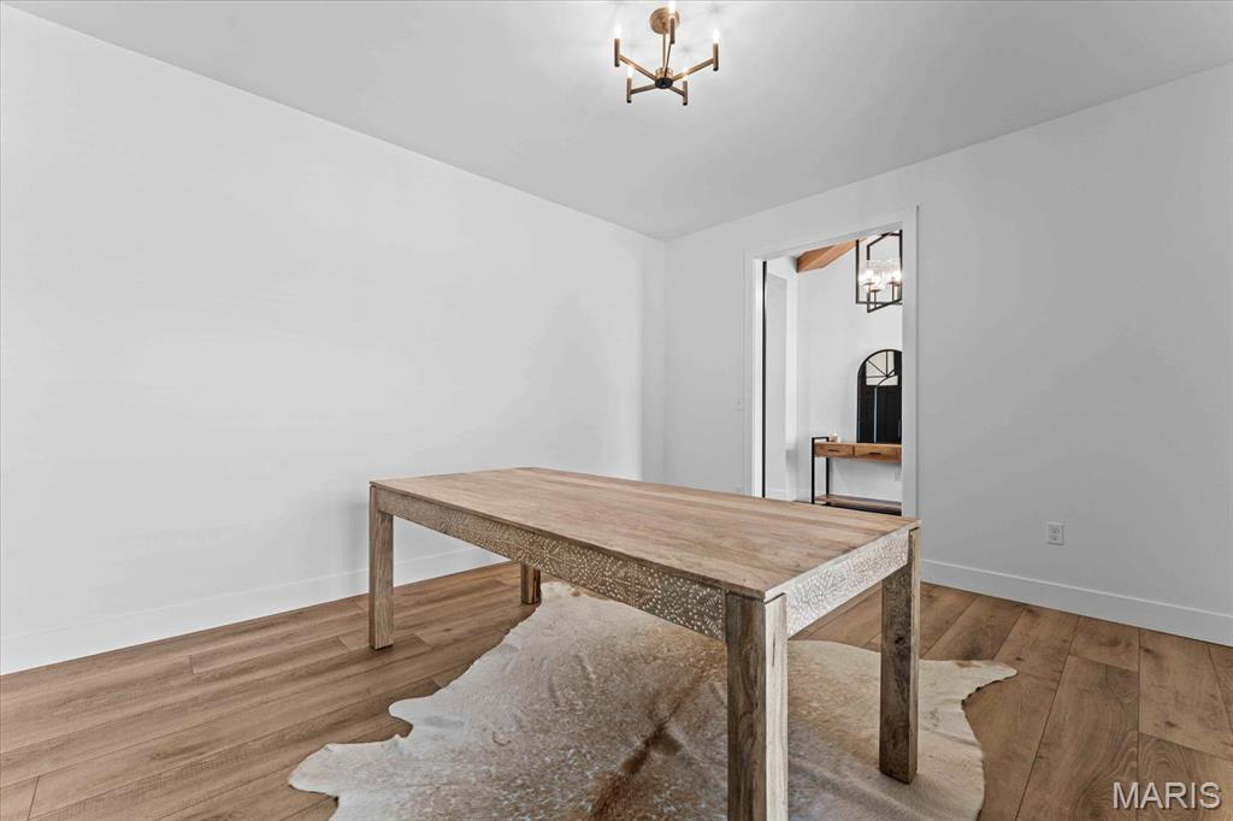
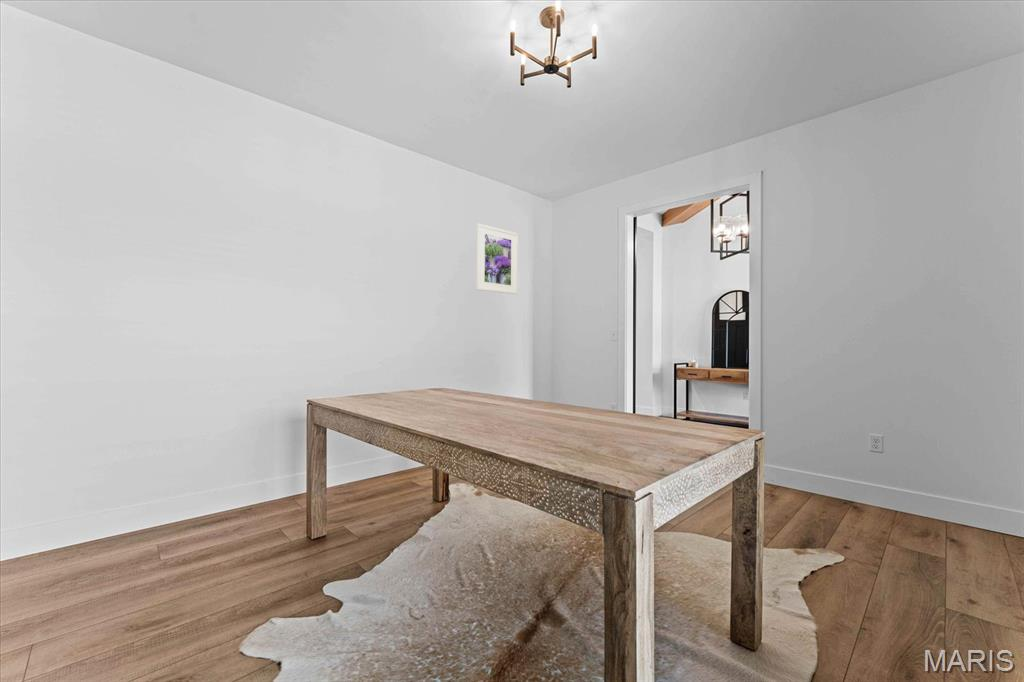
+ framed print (497, 260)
